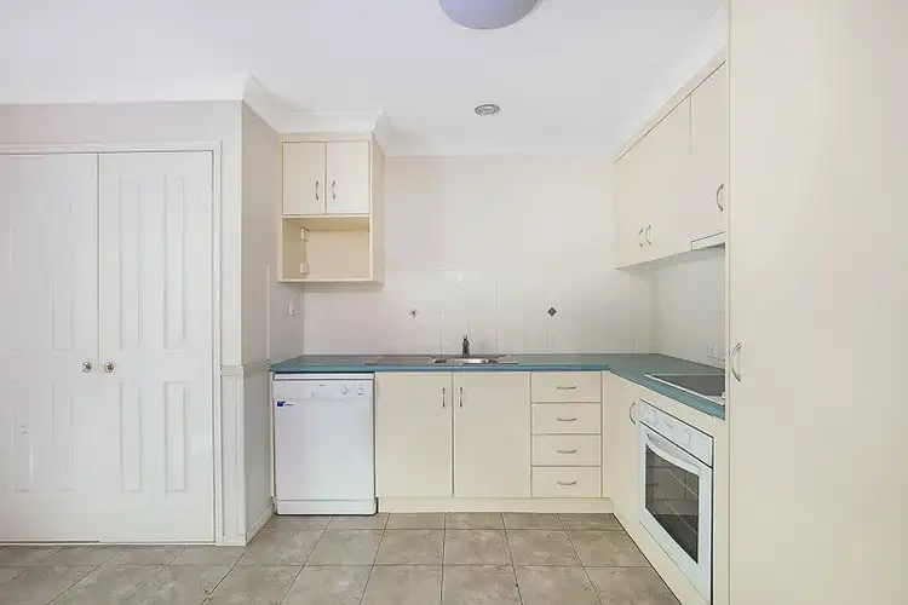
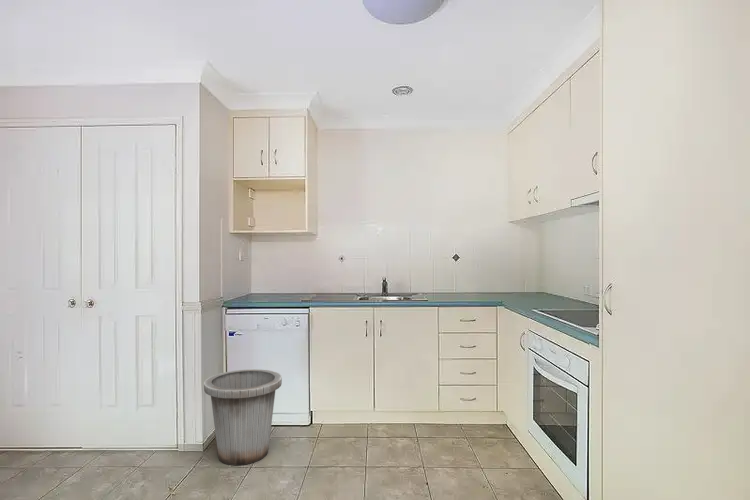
+ trash can (243, 416)
